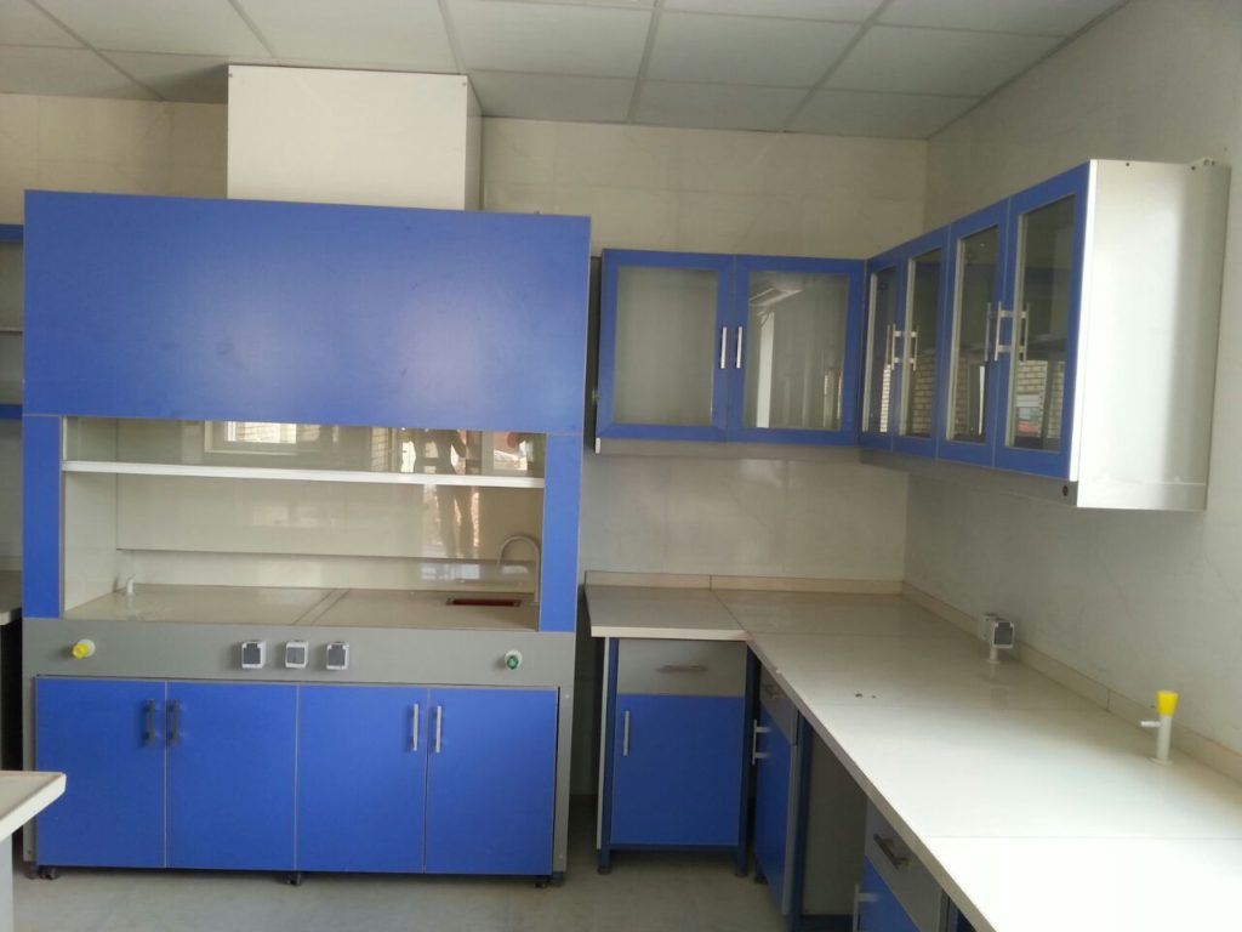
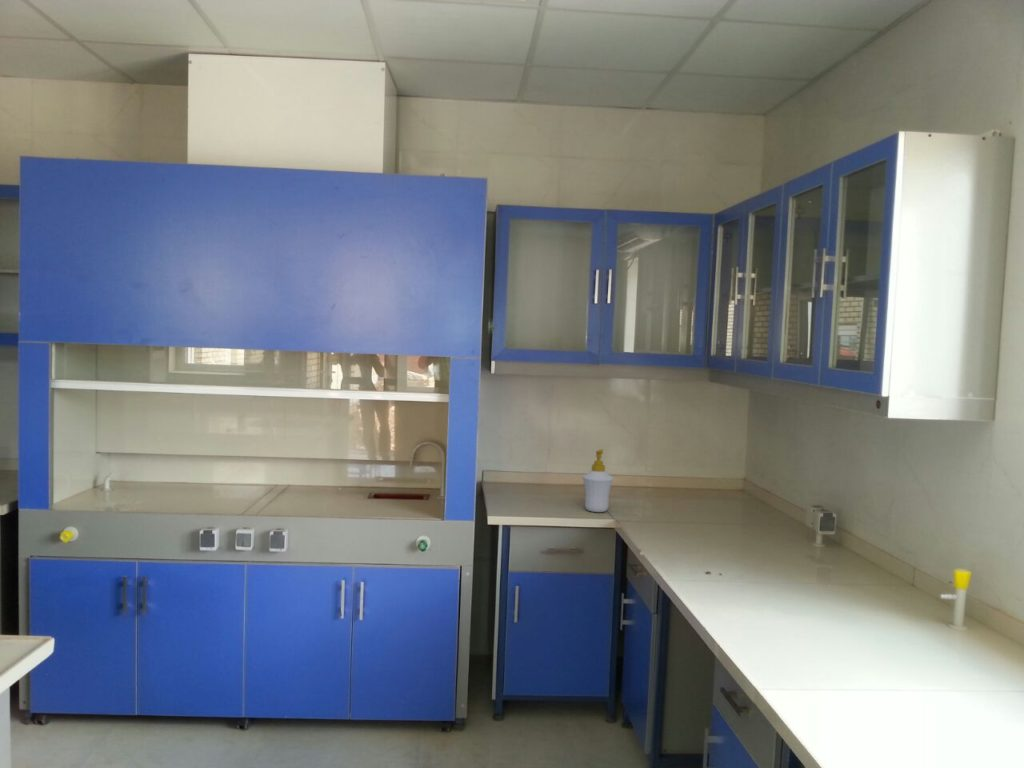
+ soap bottle (597, 480)
